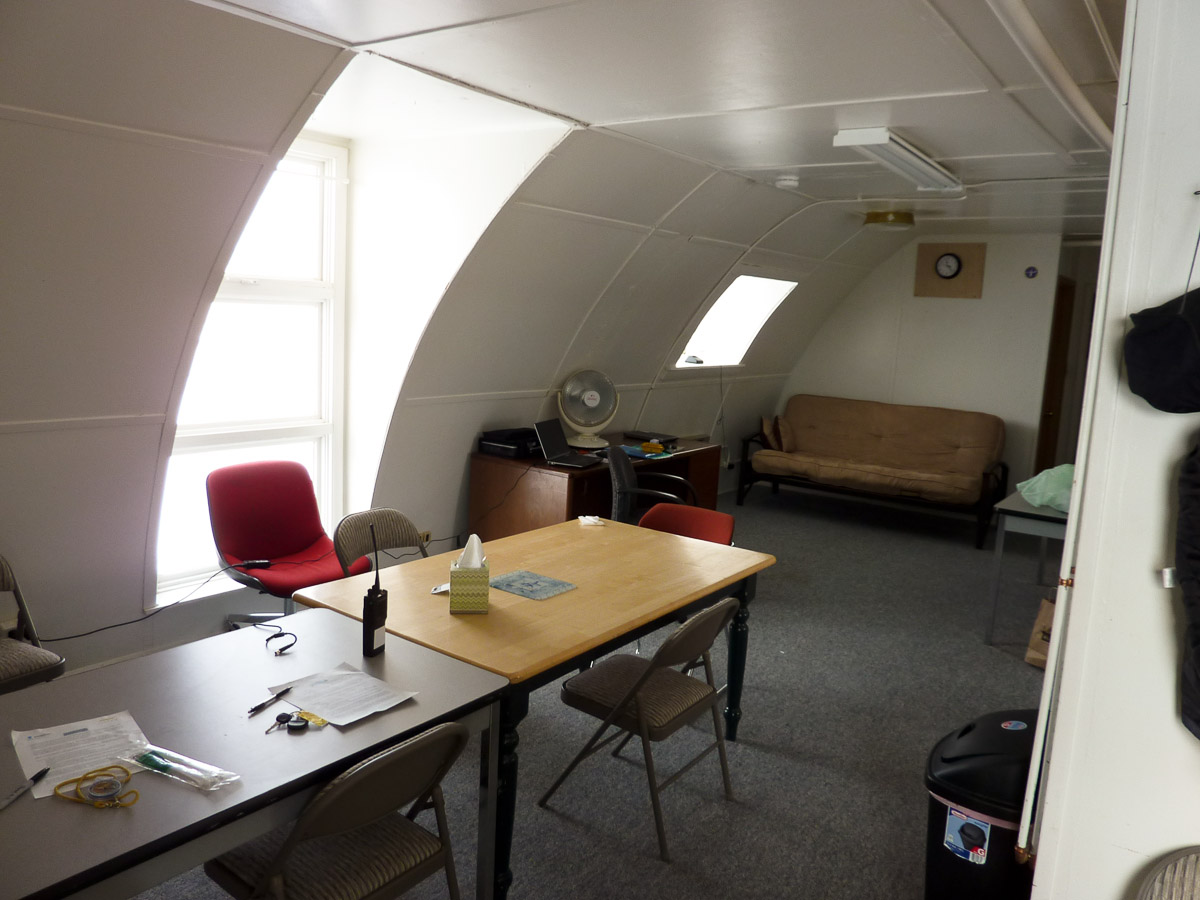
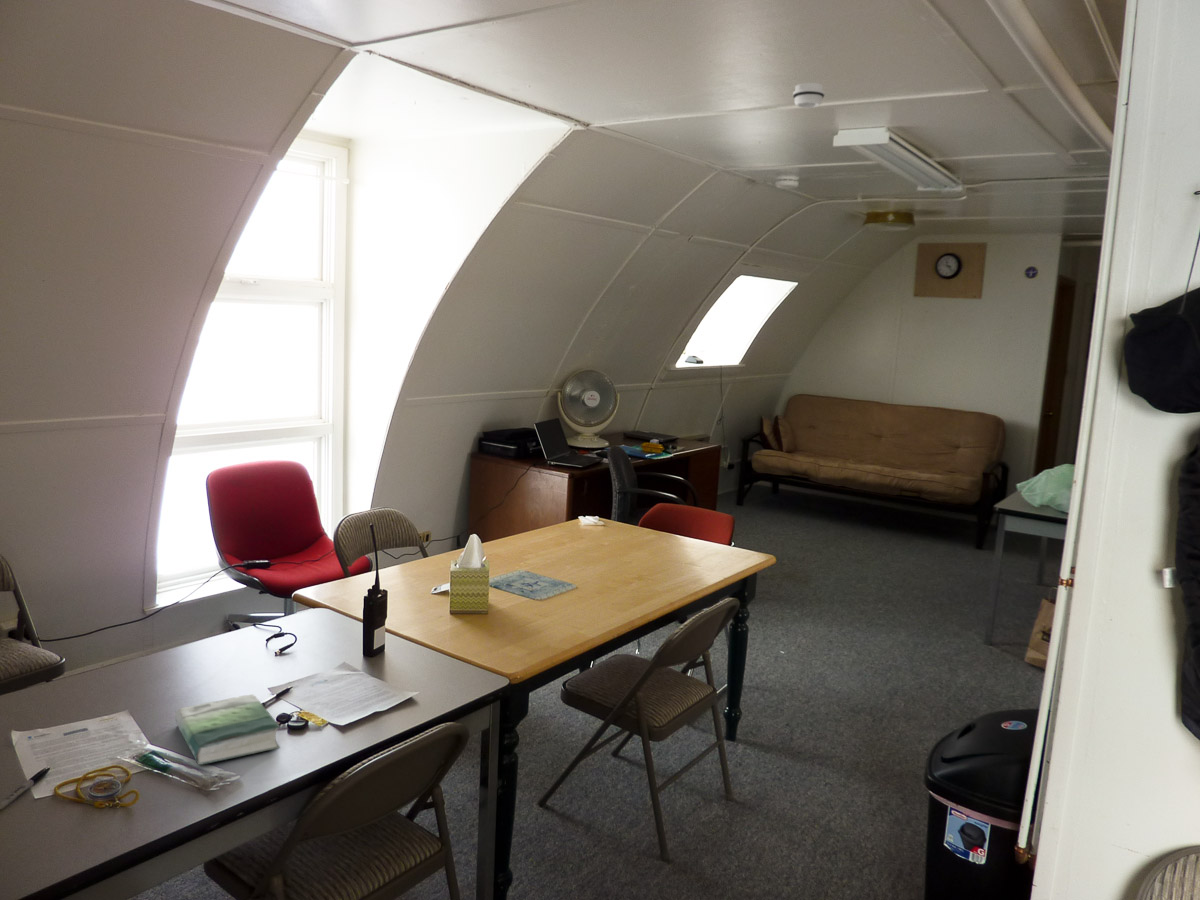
+ smoke detector (808, 95)
+ book (226, 724)
